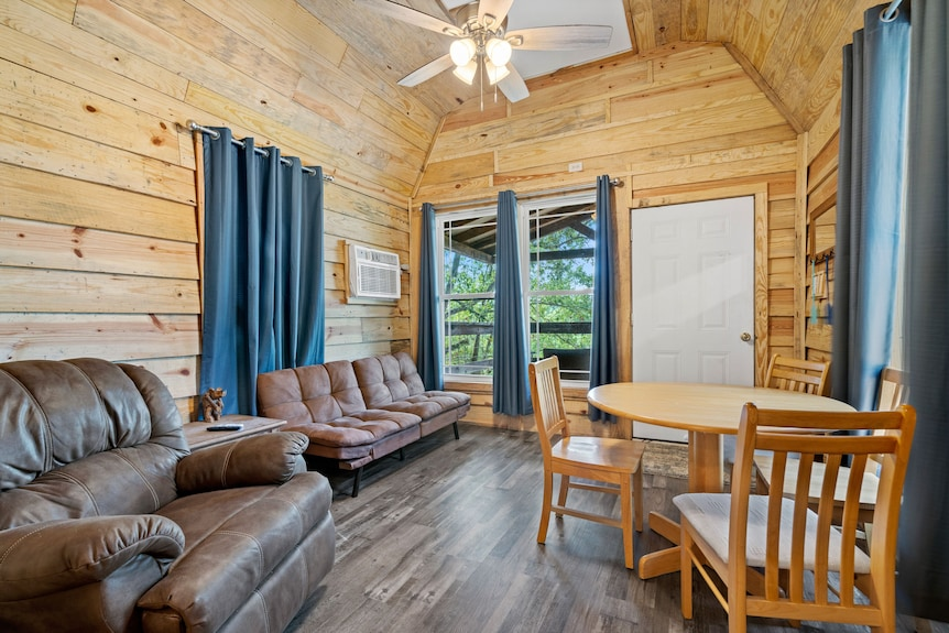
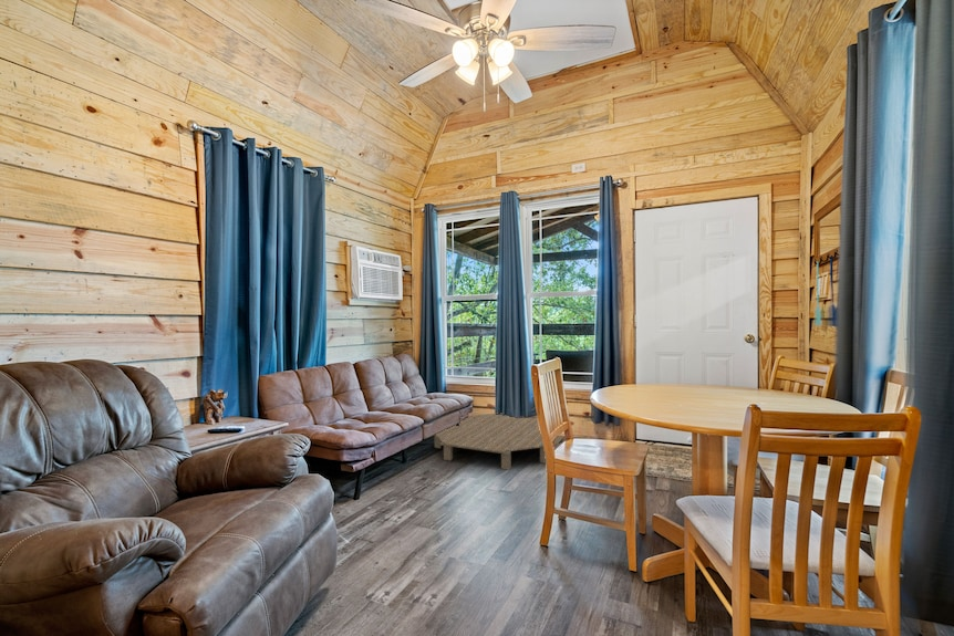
+ coffee table (499, 437)
